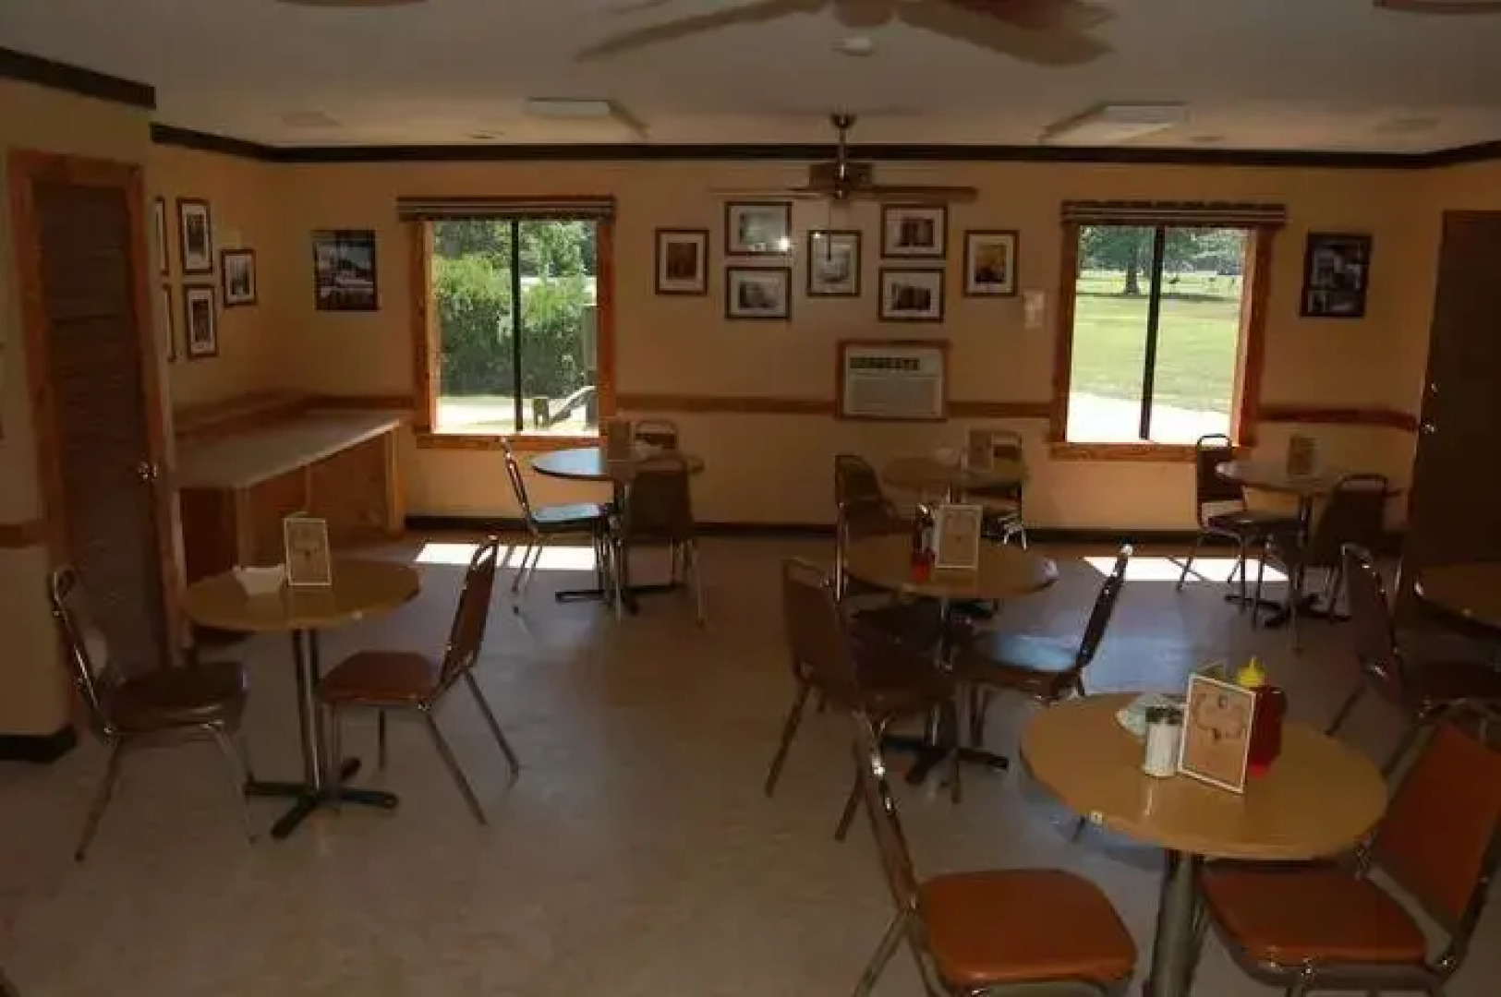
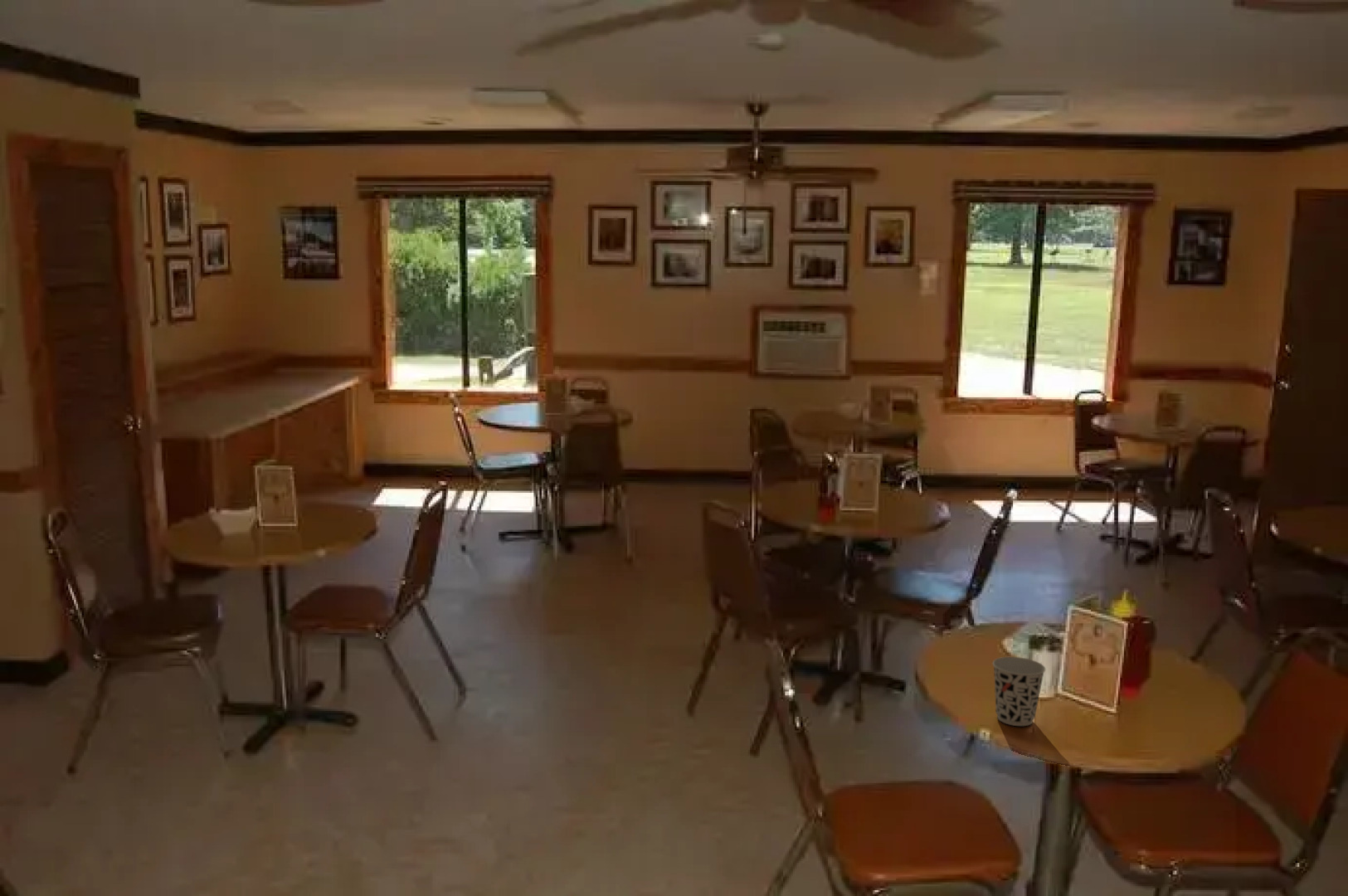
+ cup (1016, 692)
